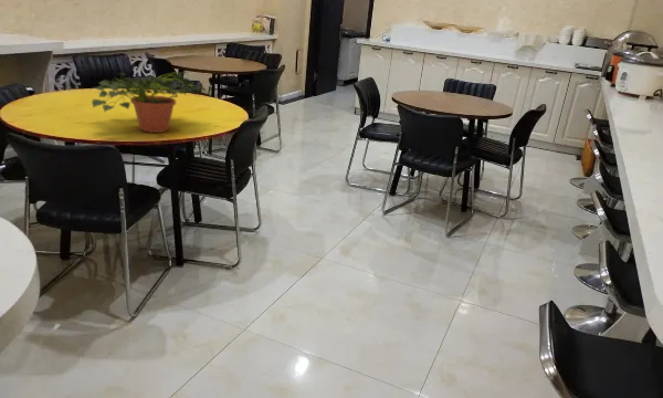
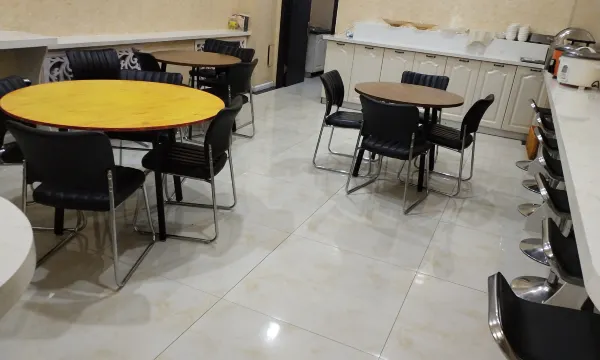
- potted plant (145, 98)
